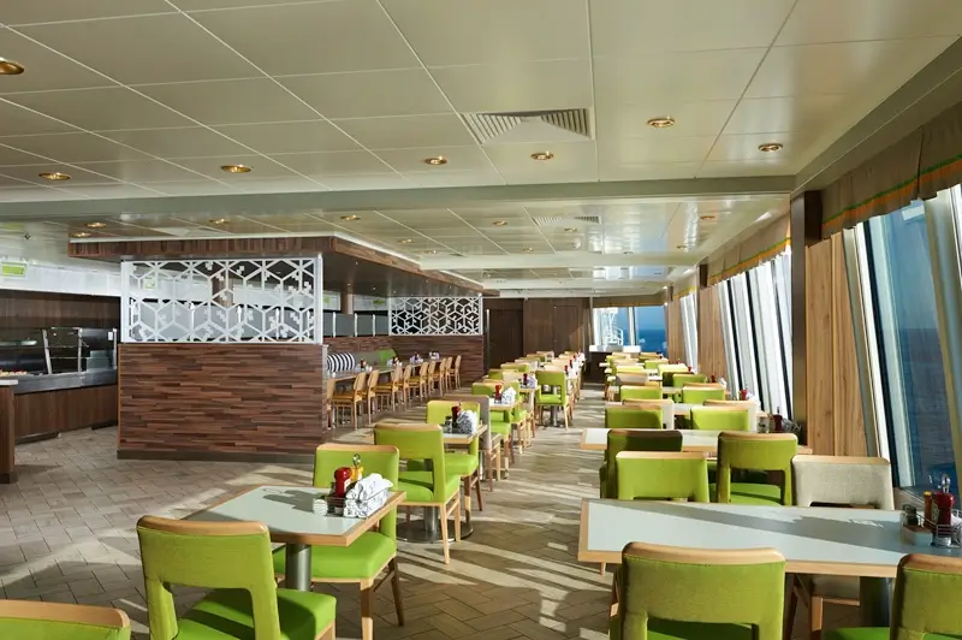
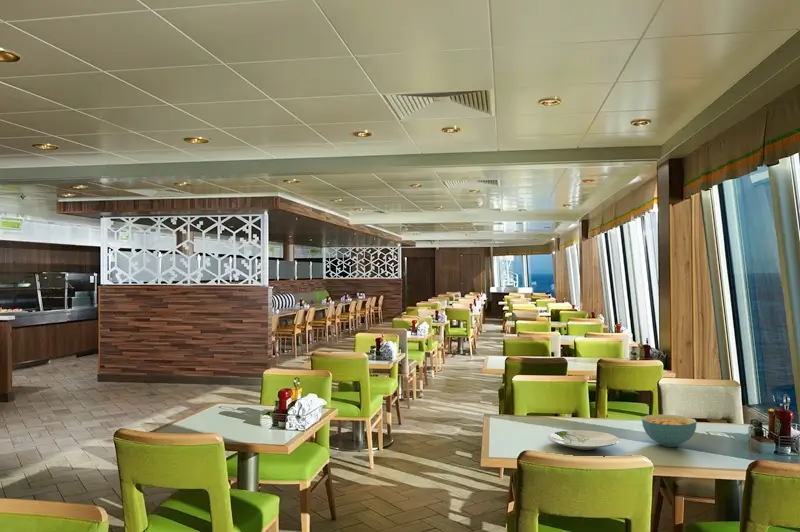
+ plate (583, 442)
+ cereal bowl (668, 432)
